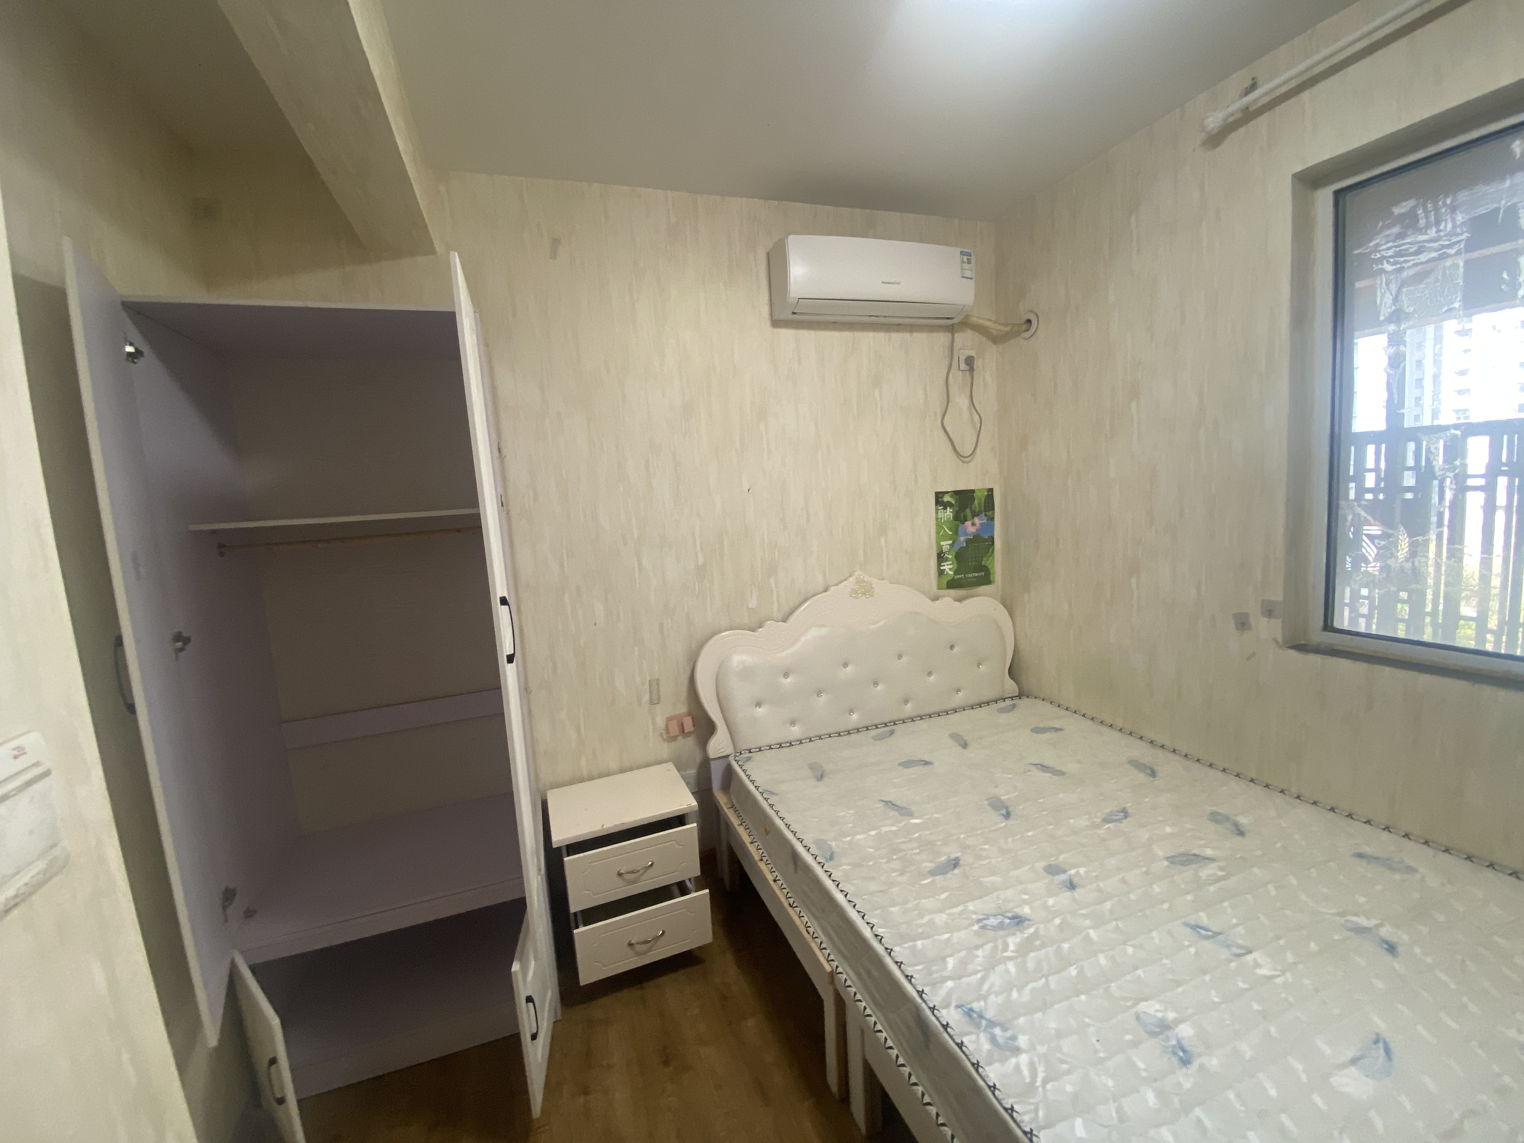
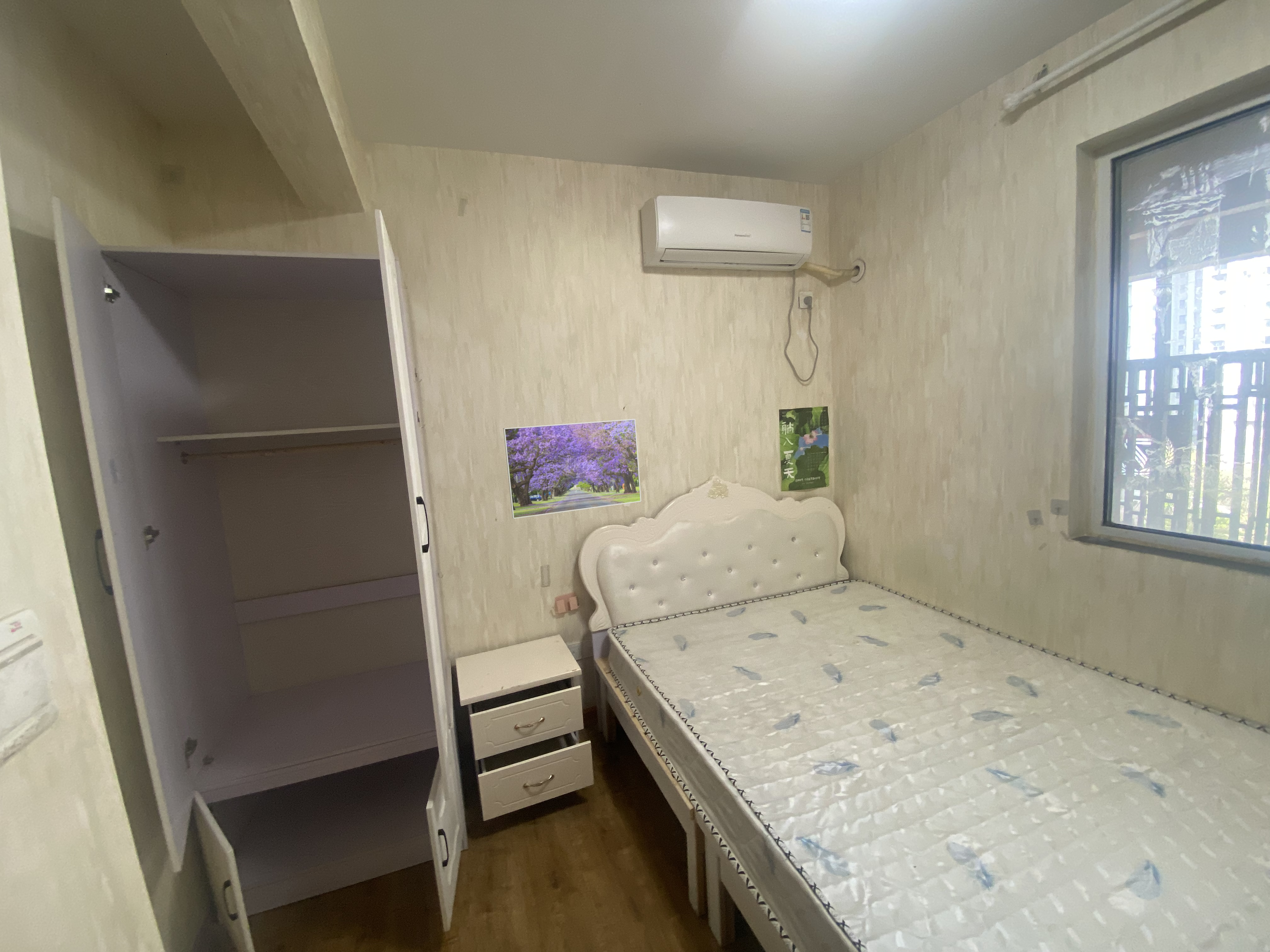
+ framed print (575, 467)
